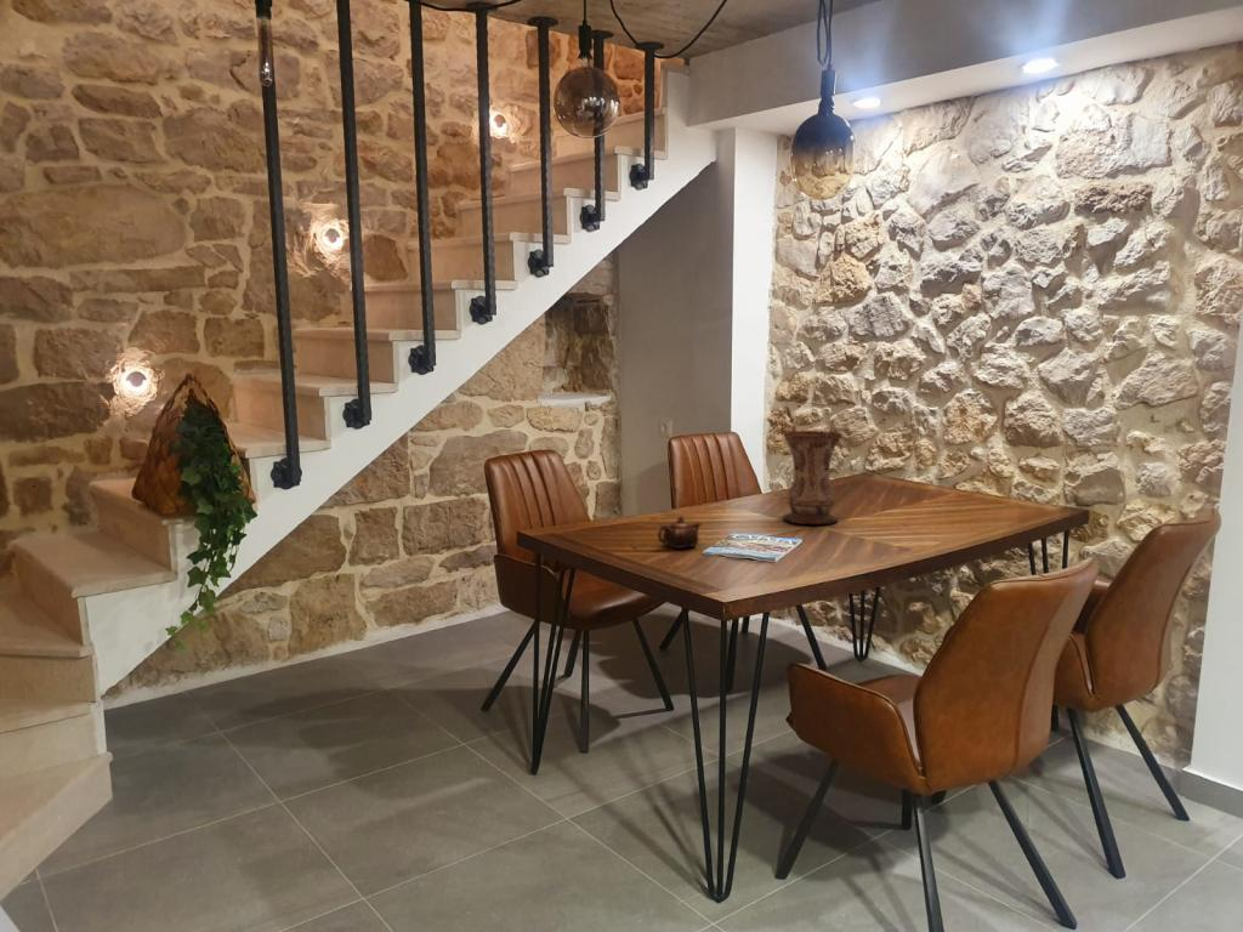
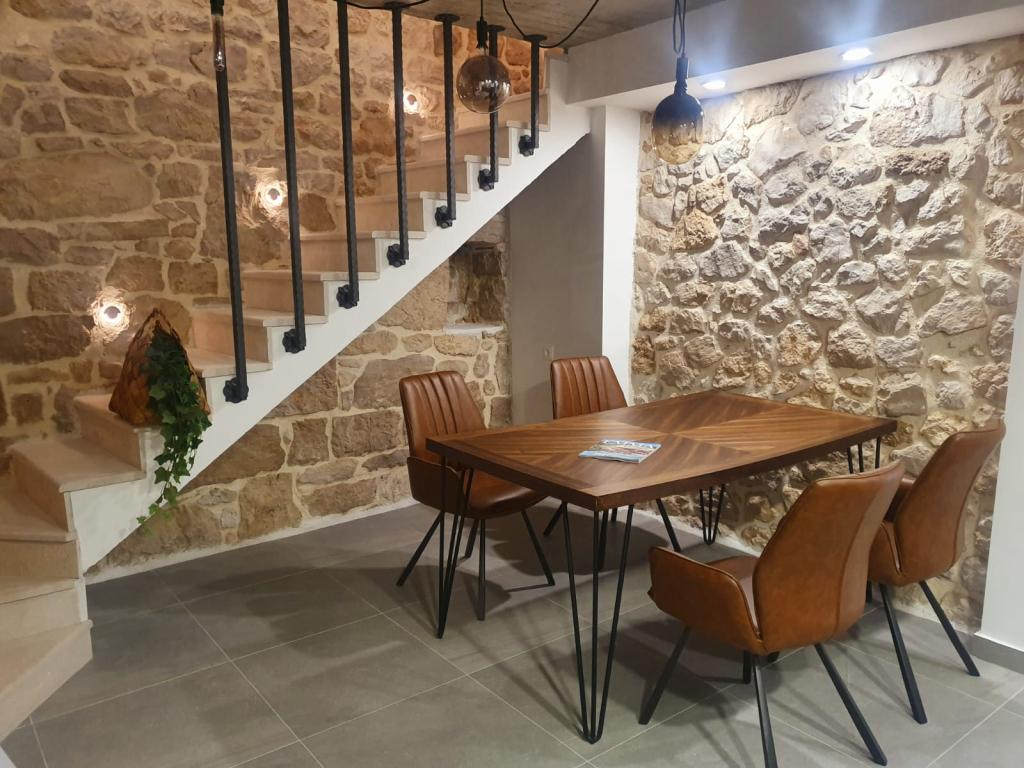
- teapot (679, 530)
- vase (811, 476)
